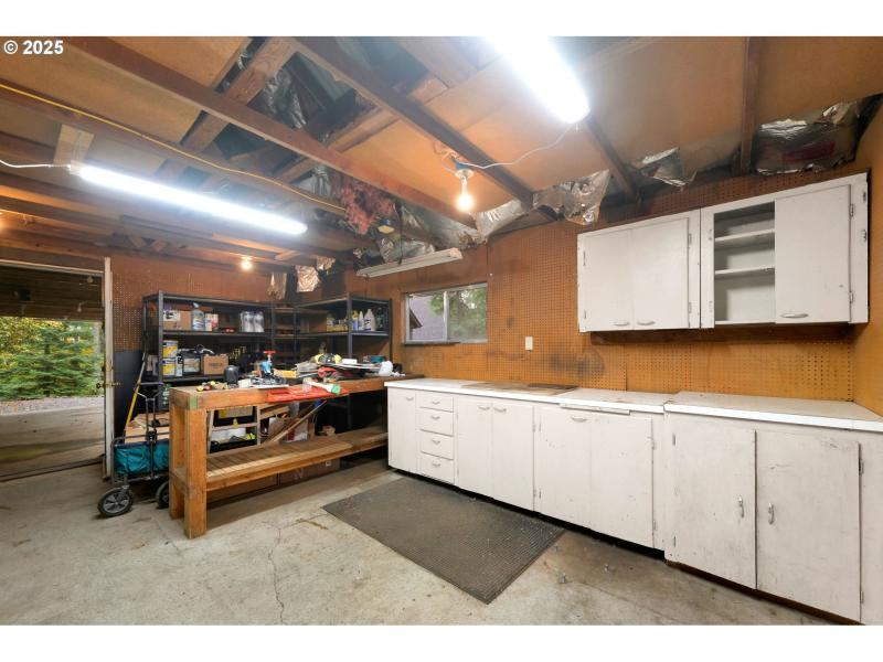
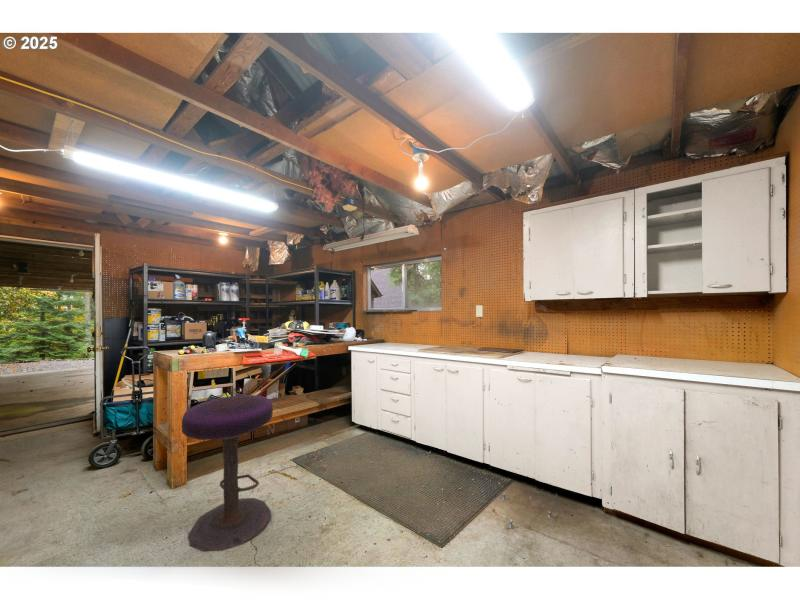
+ stool (230, 463)
